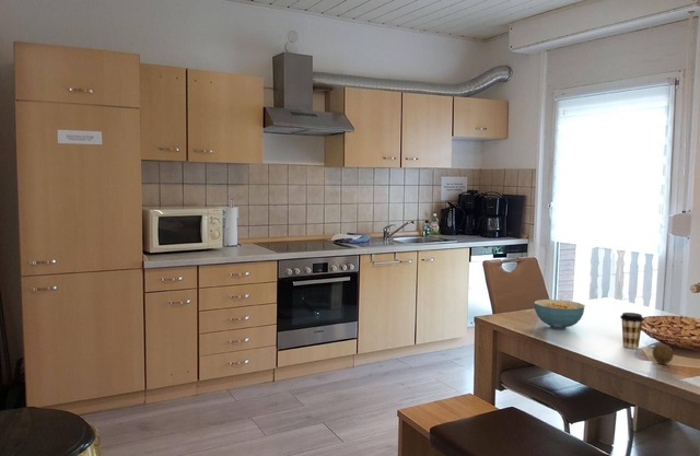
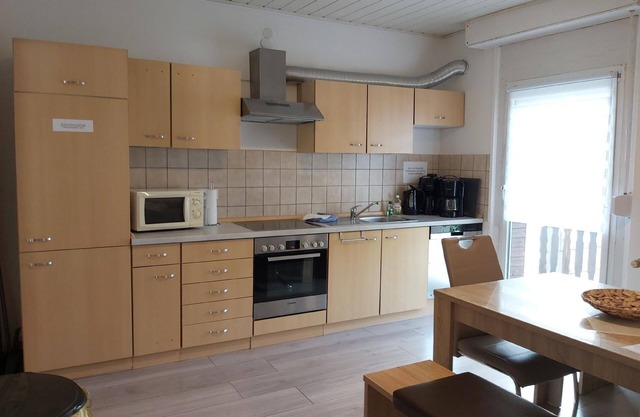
- cereal bowl (558, 315)
- coffee cup (631, 330)
- fruit (662, 353)
